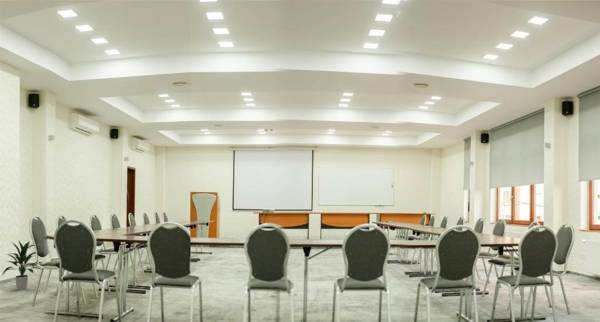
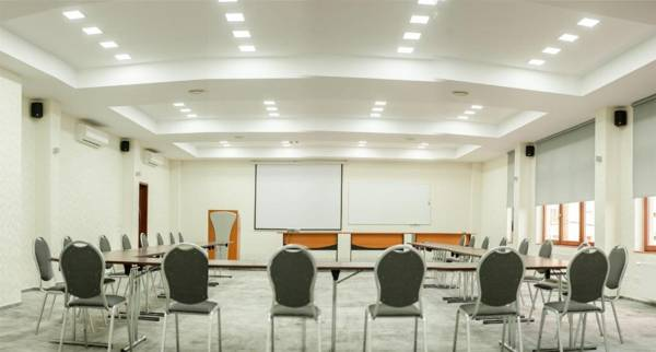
- indoor plant (22, 264)
